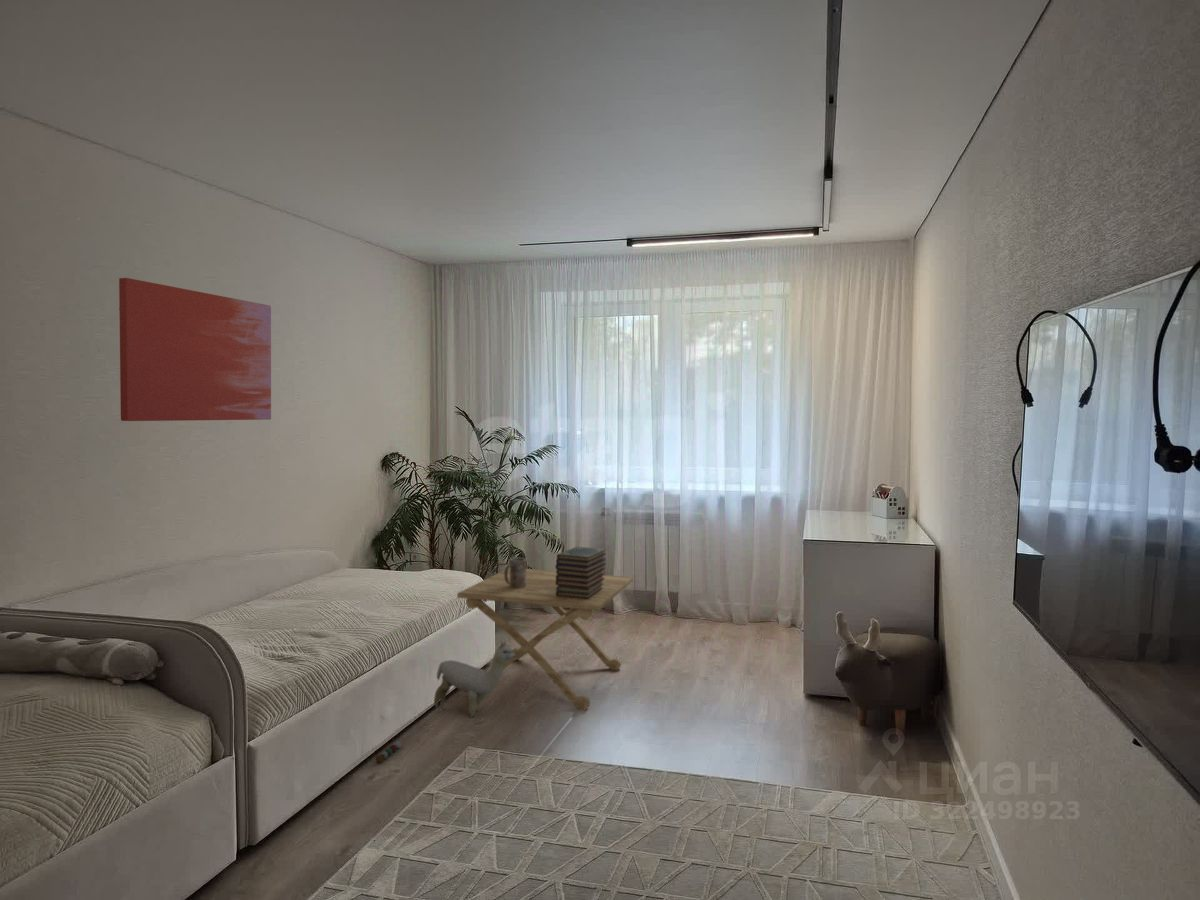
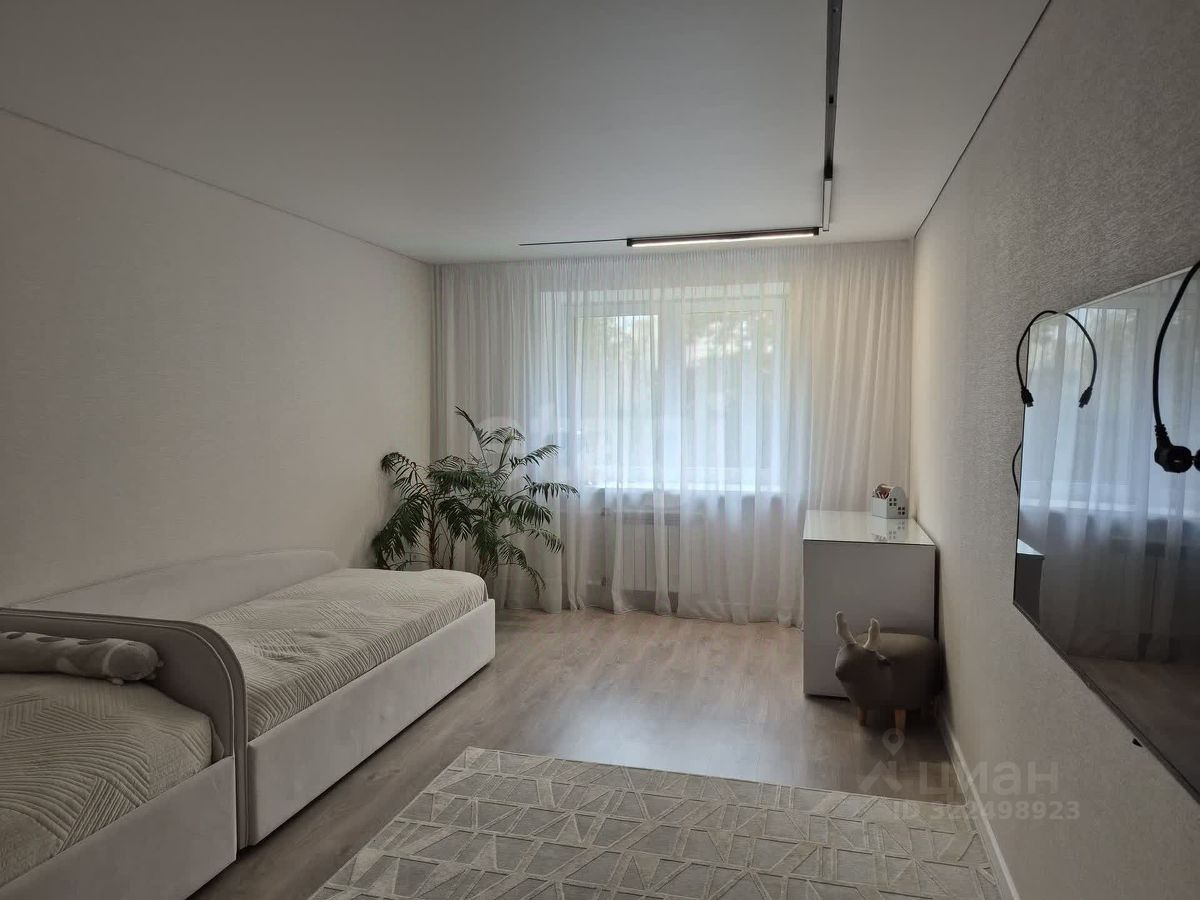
- ball (388, 751)
- book stack (581, 571)
- side table (548, 633)
- plush toy (473, 676)
- mug (516, 572)
- wall art (203, 357)
